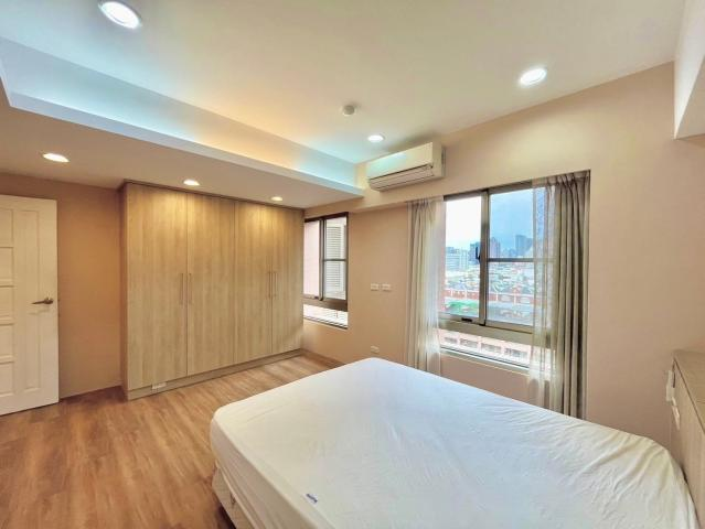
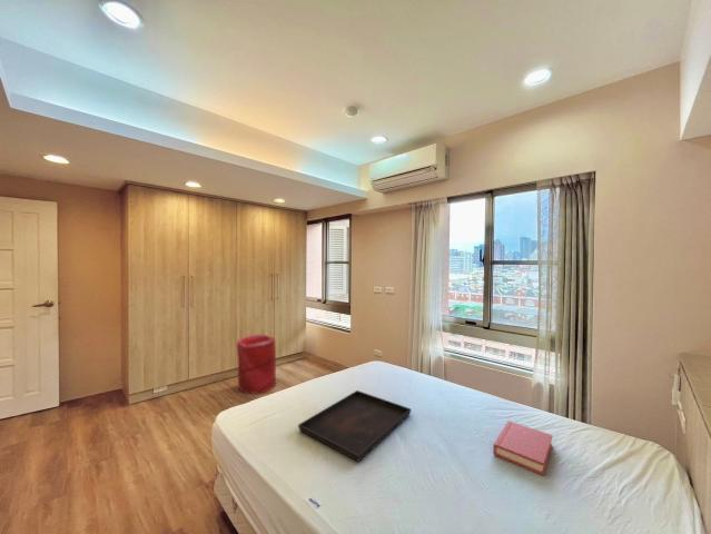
+ hardback book (523, 444)
+ laundry hamper (256, 362)
+ serving tray (357, 418)
